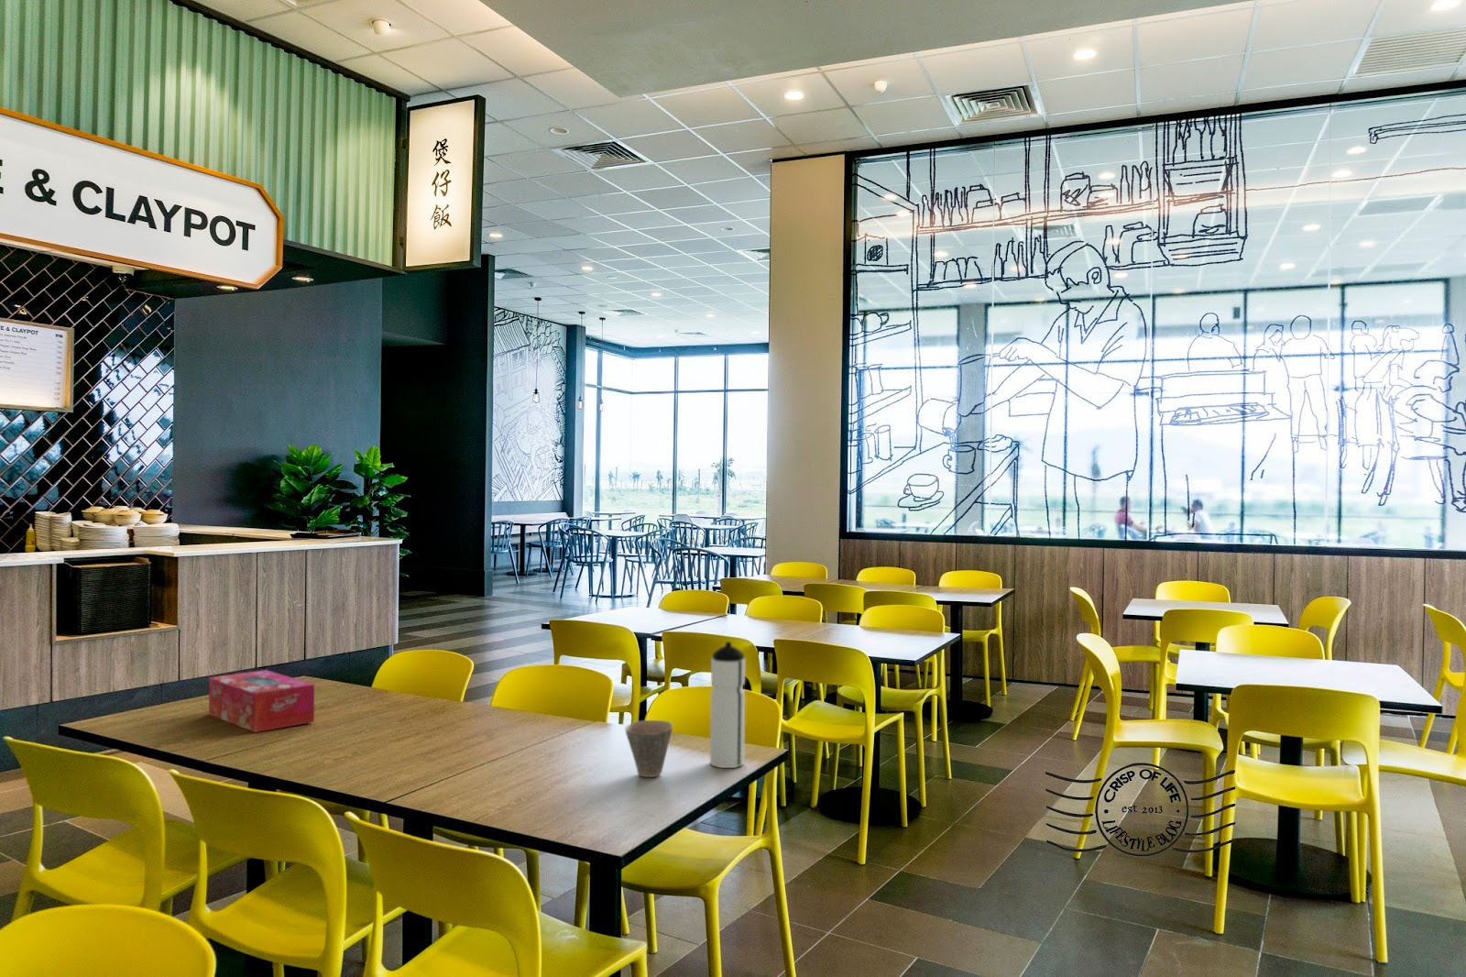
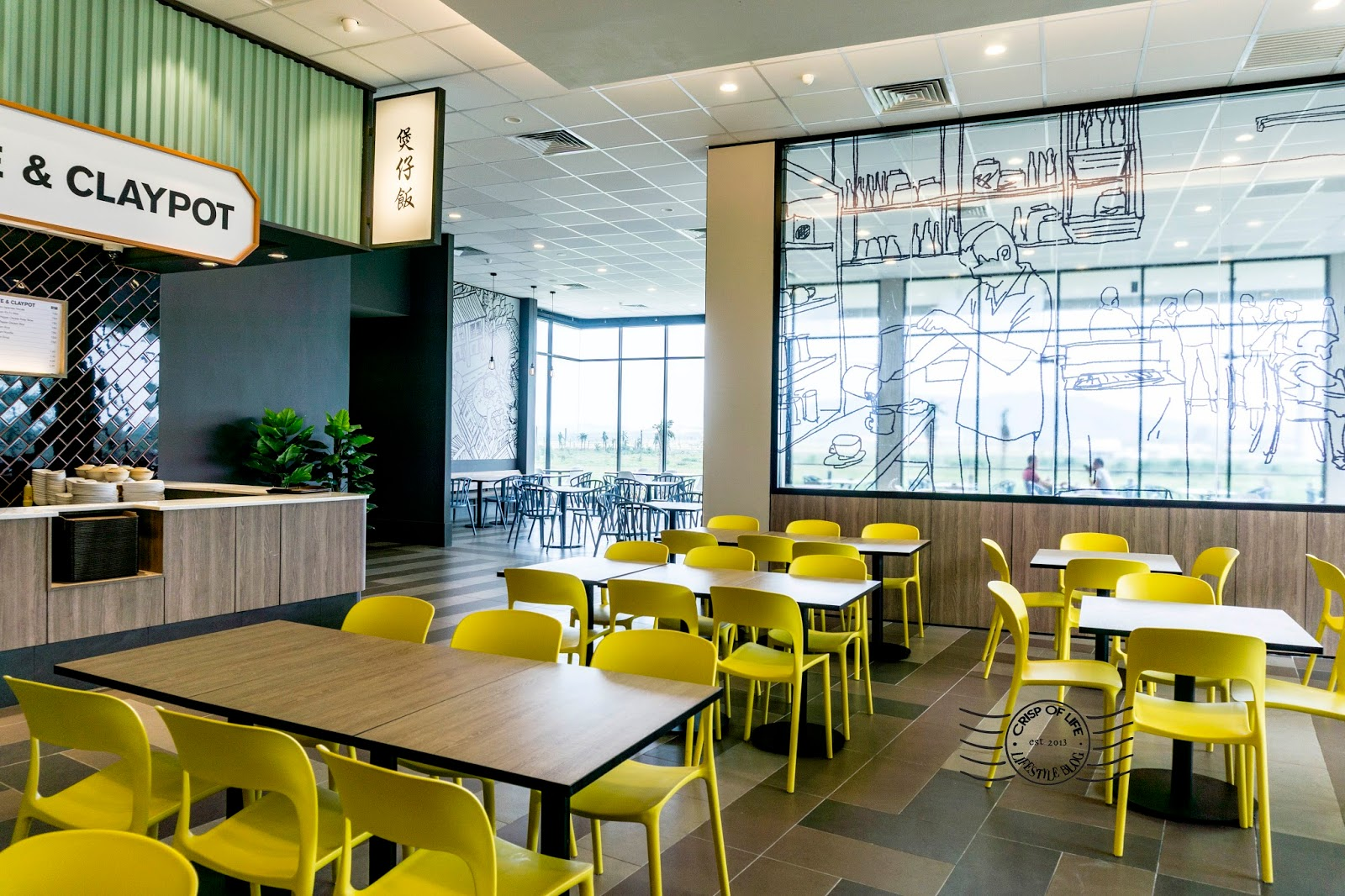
- tissue box (261, 699)
- cup (647, 750)
- water bottle (727, 702)
